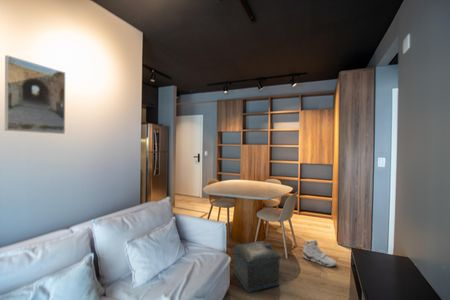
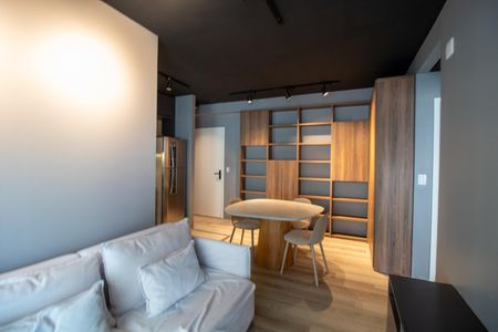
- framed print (37, 98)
- sneaker (318, 252)
- ottoman (255, 262)
